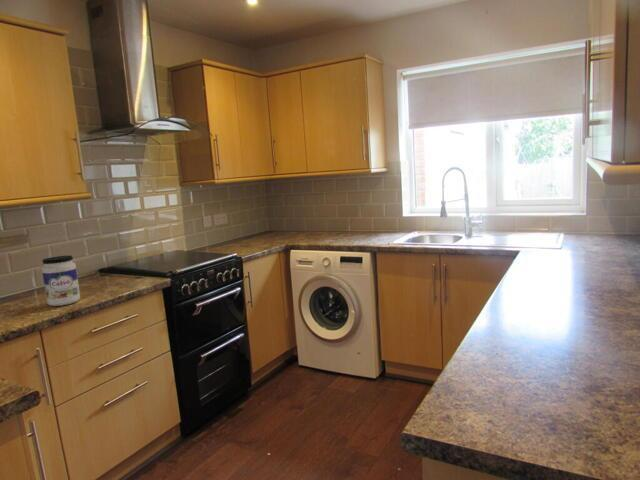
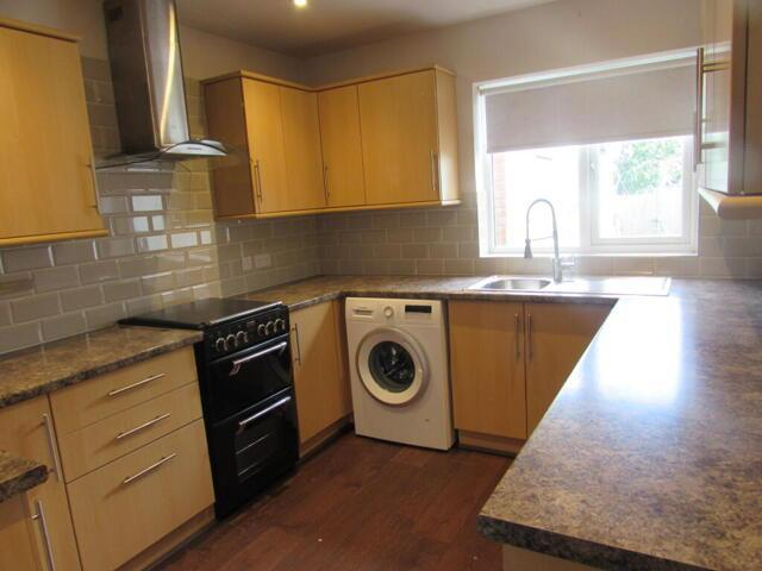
- jar (61, 280)
